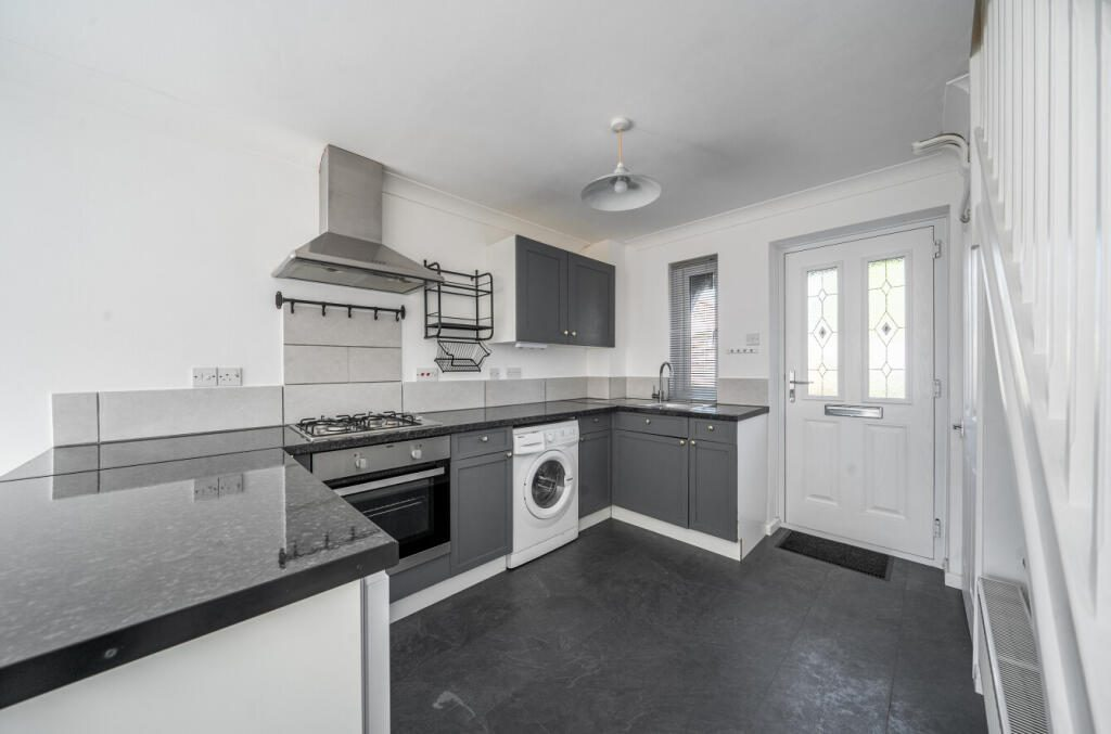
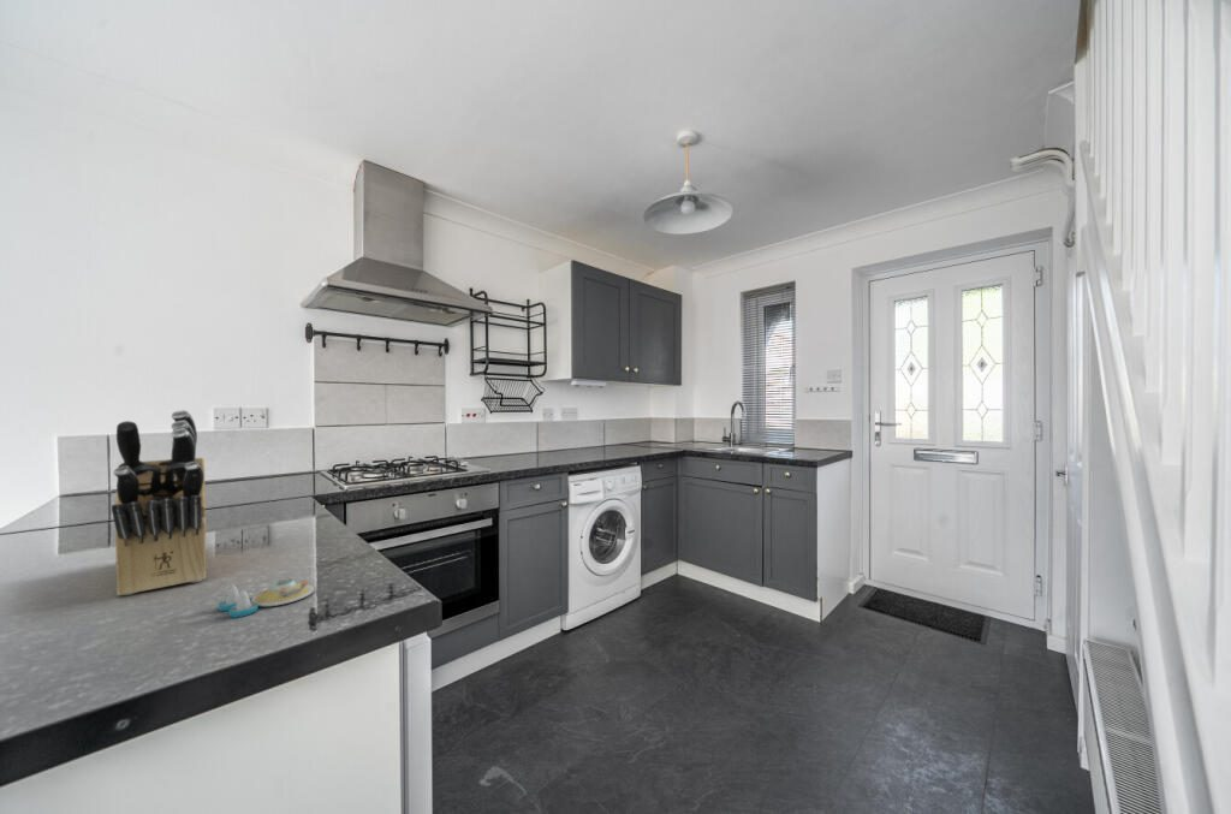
+ salt and pepper shaker set (270, 589)
+ knife block (163, 493)
